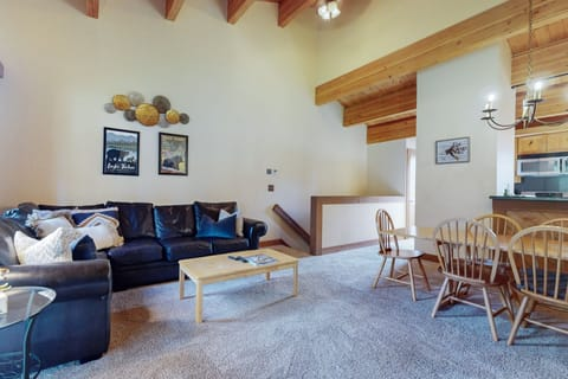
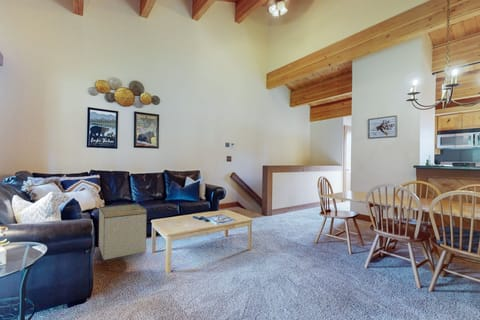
+ storage bin (122, 228)
